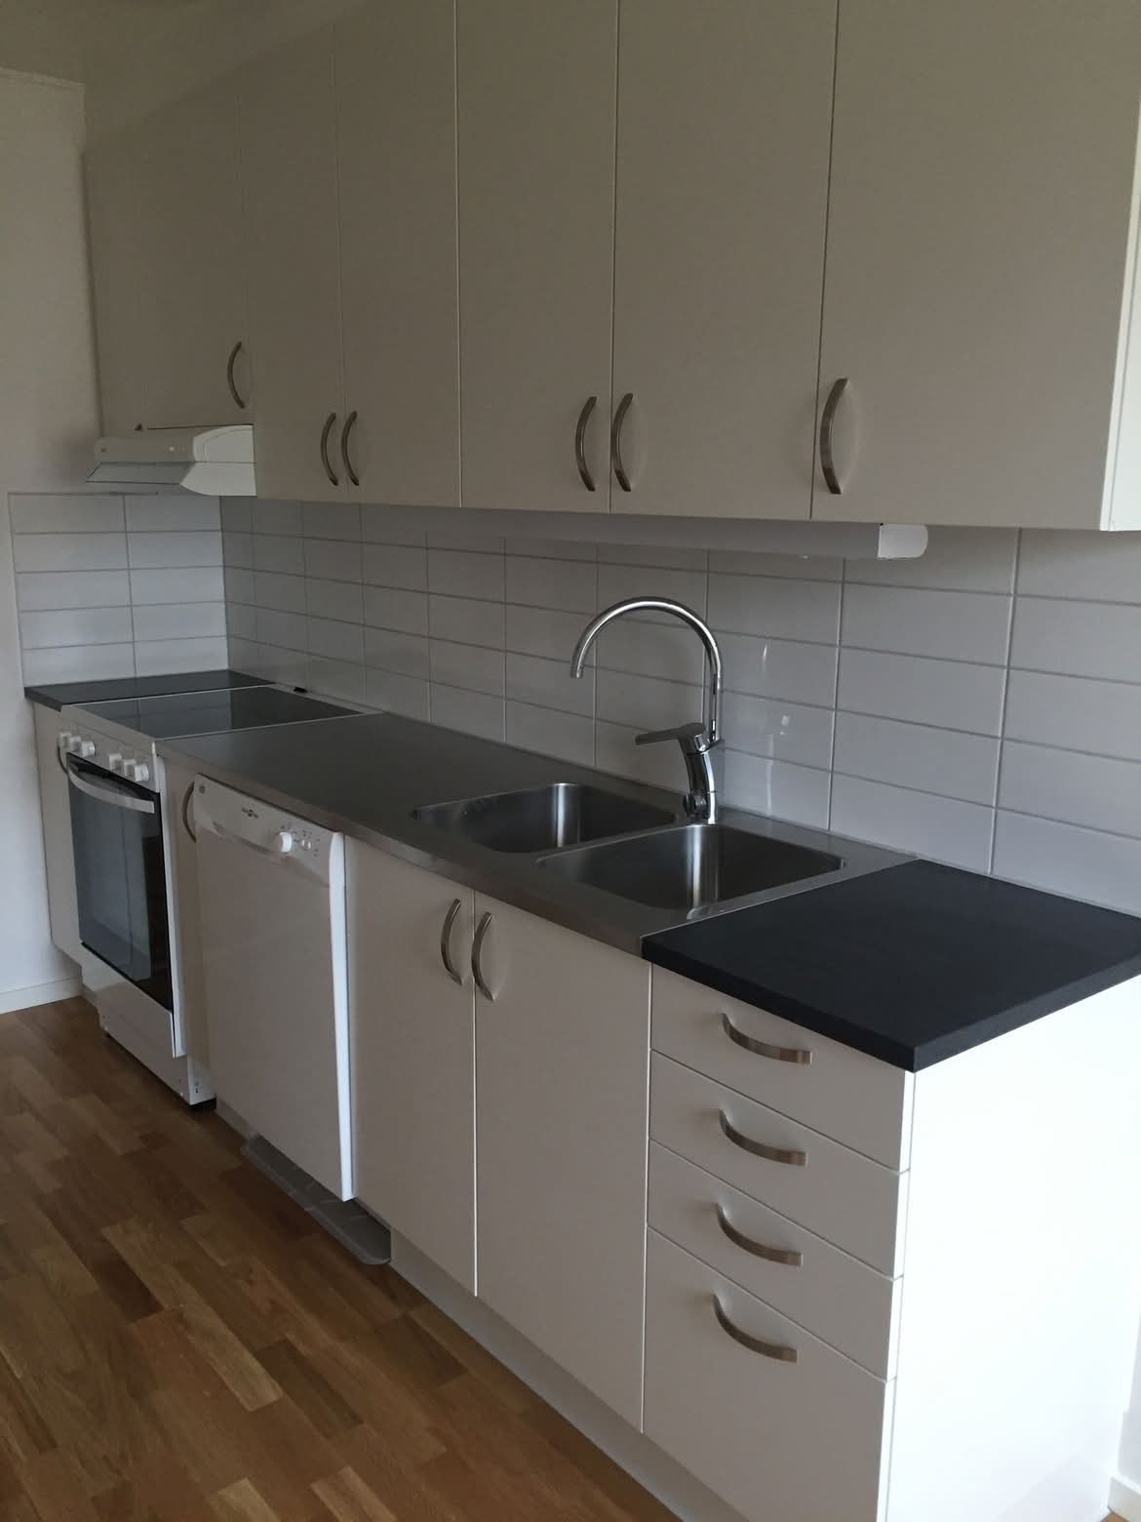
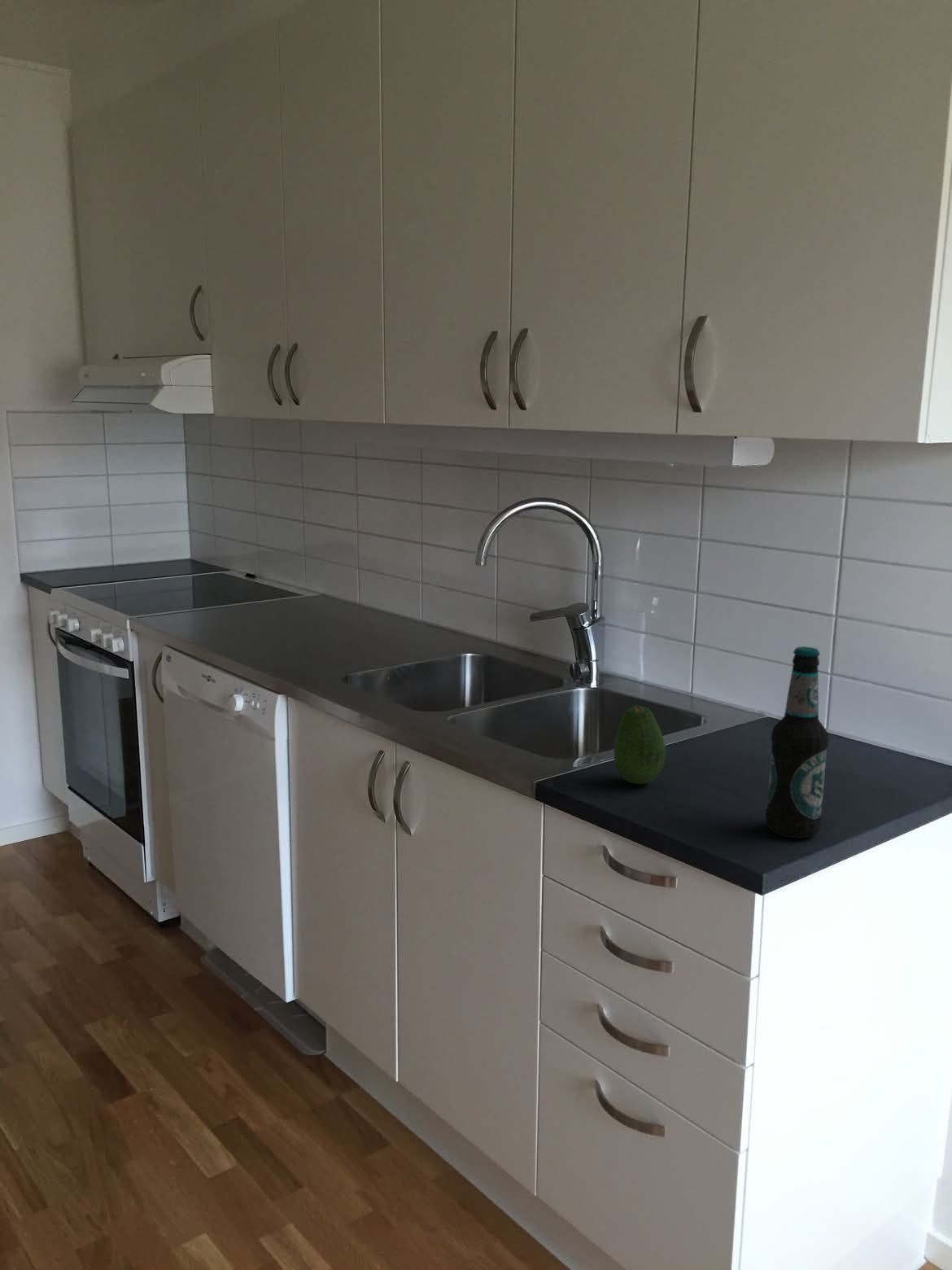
+ bottle (799, 741)
+ fruit (640, 745)
